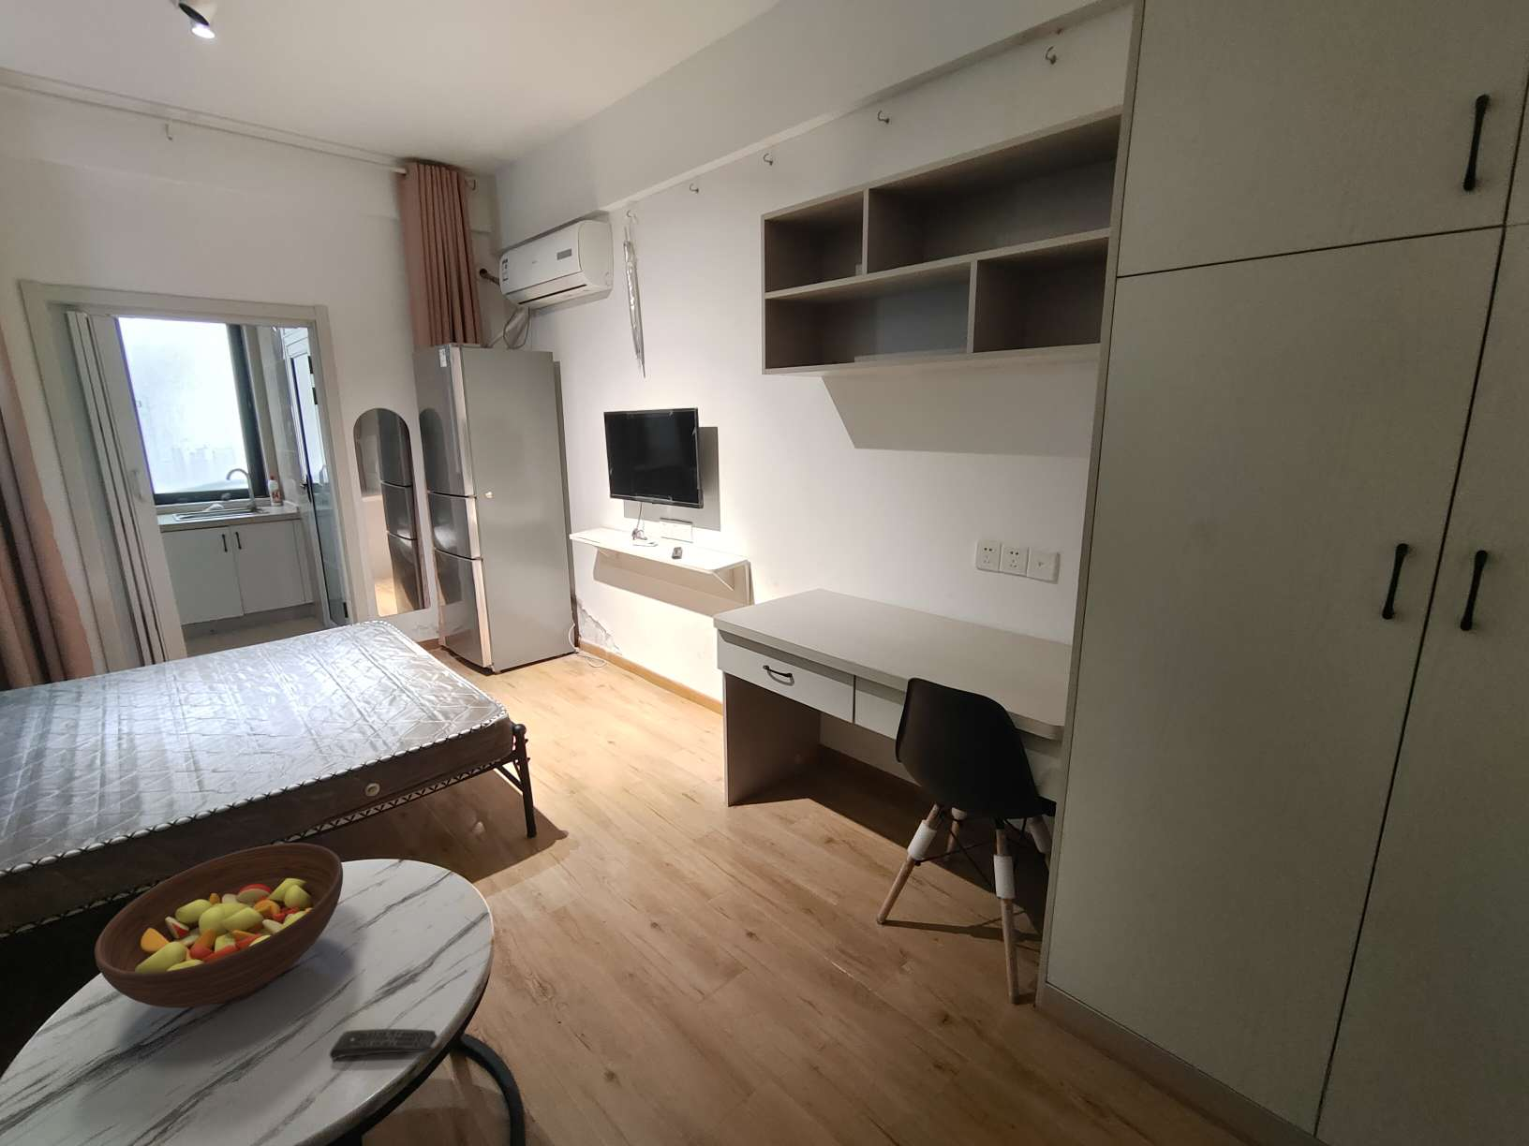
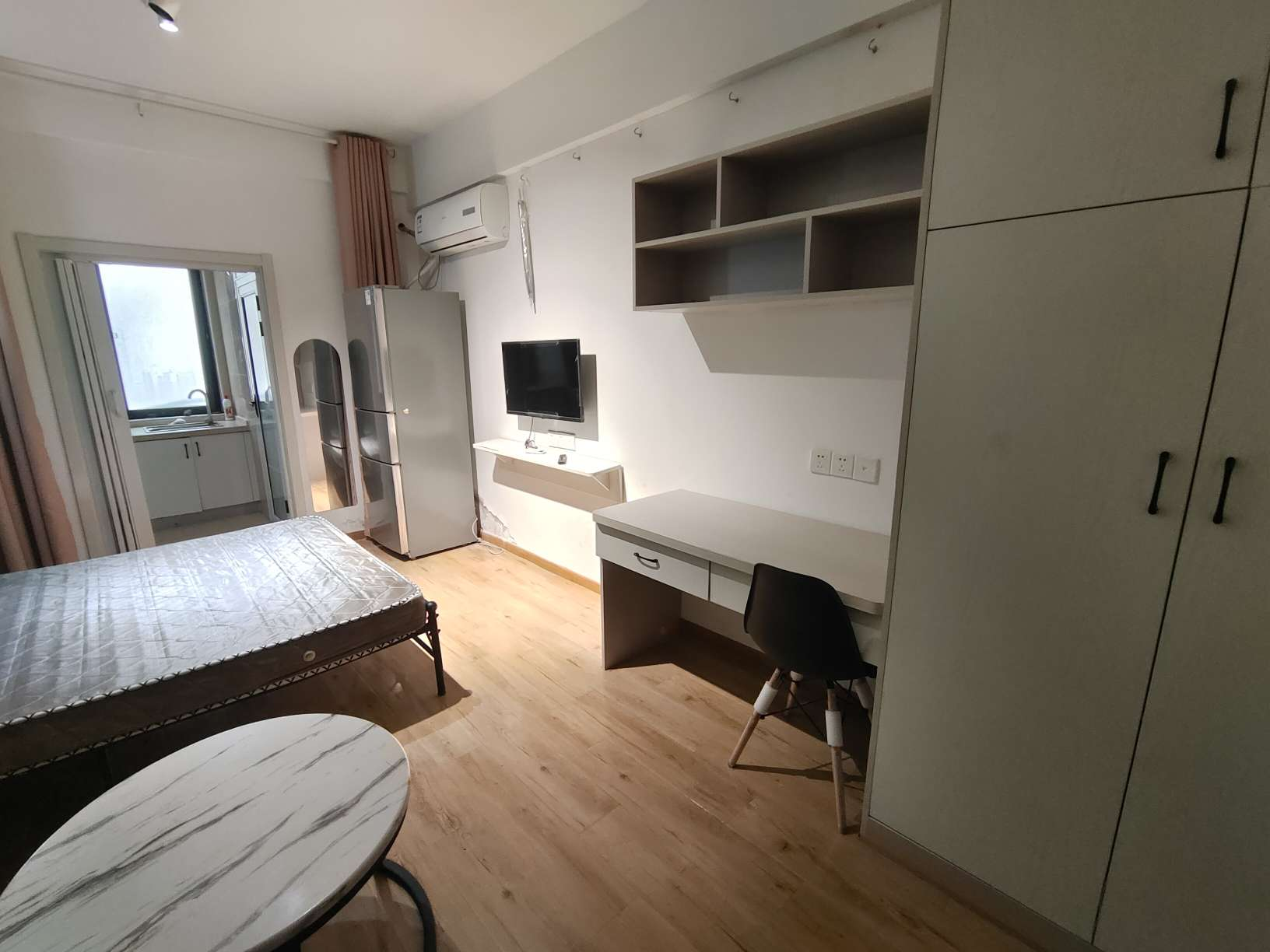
- remote control (386, 1042)
- fruit bowl (236, 938)
